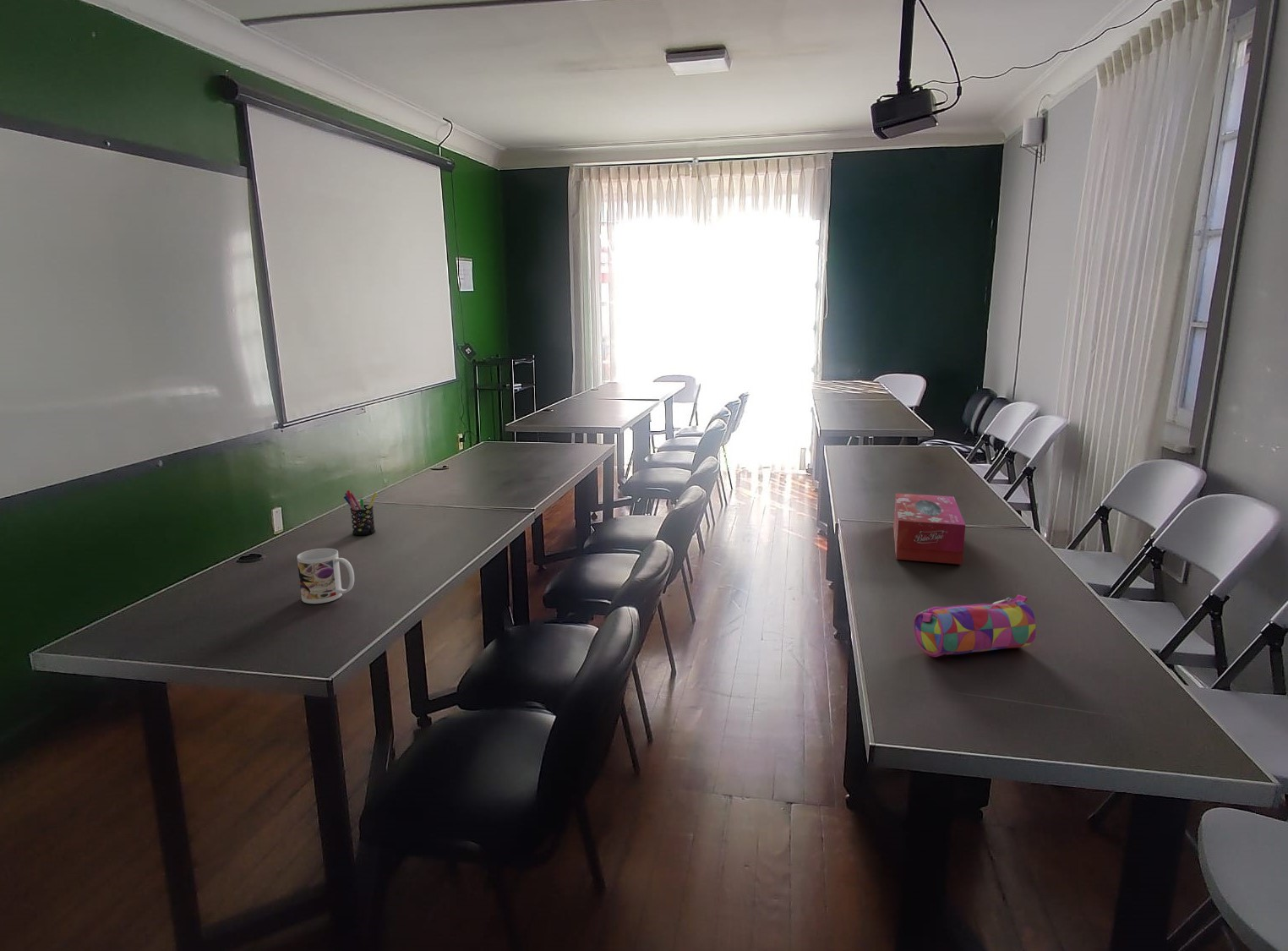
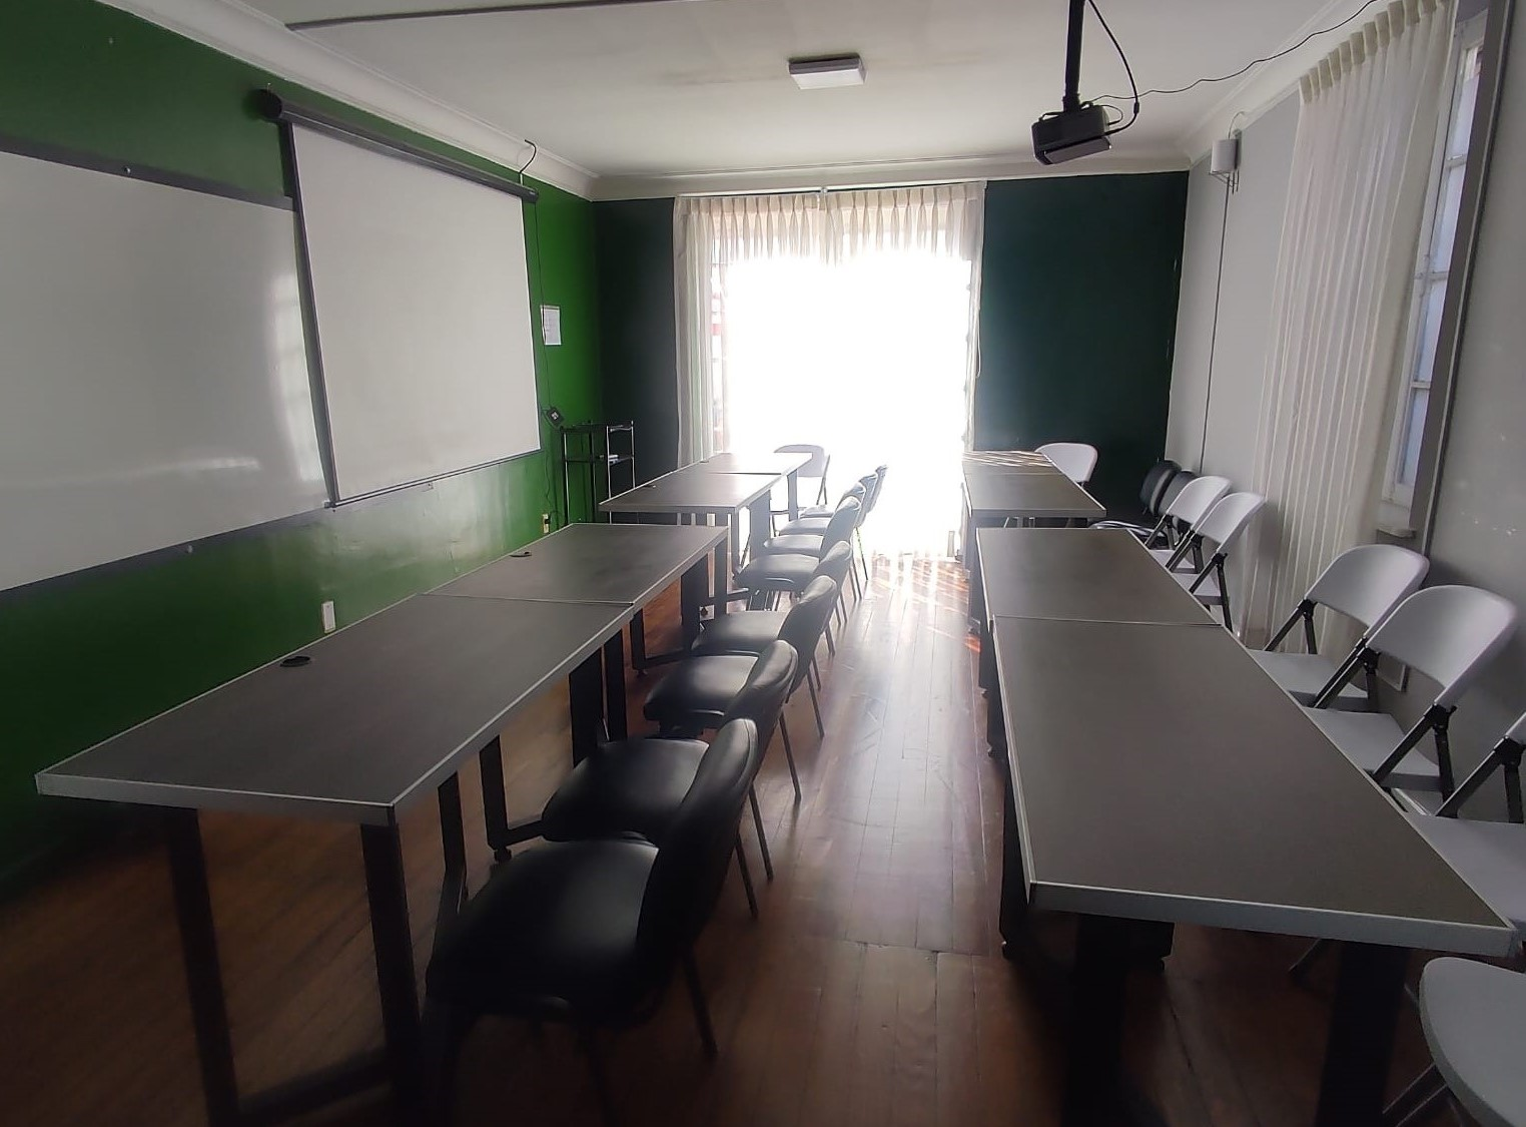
- pen holder (361, 511)
- pencil case (975, 626)
- mug (327, 576)
- tissue box (926, 526)
